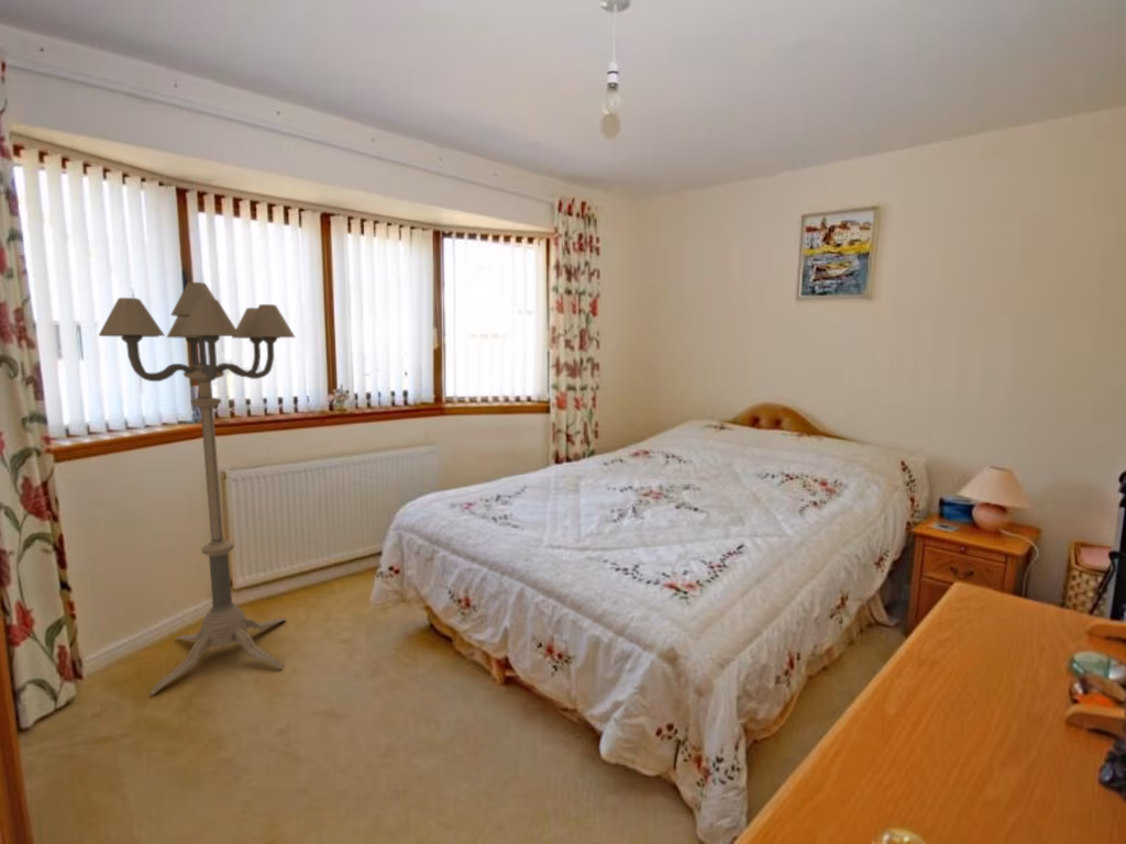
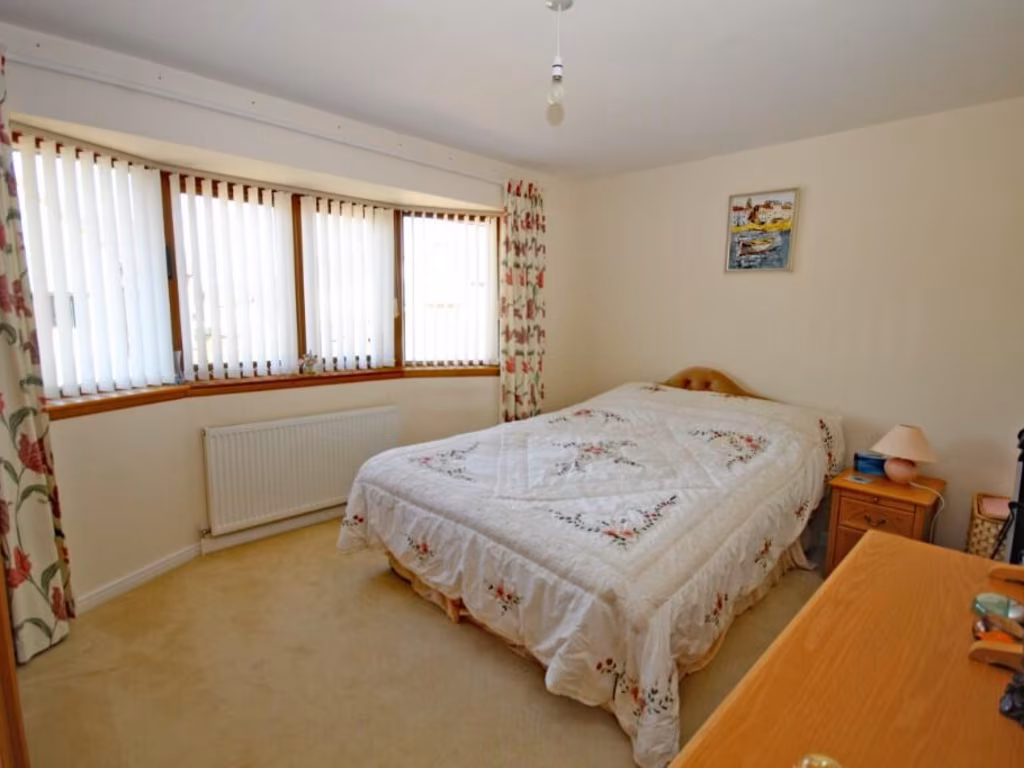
- floor lamp (212, 476)
